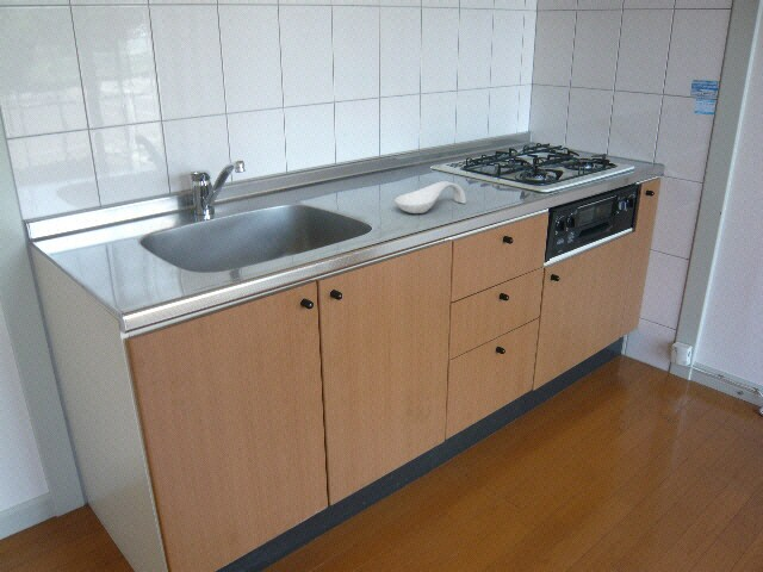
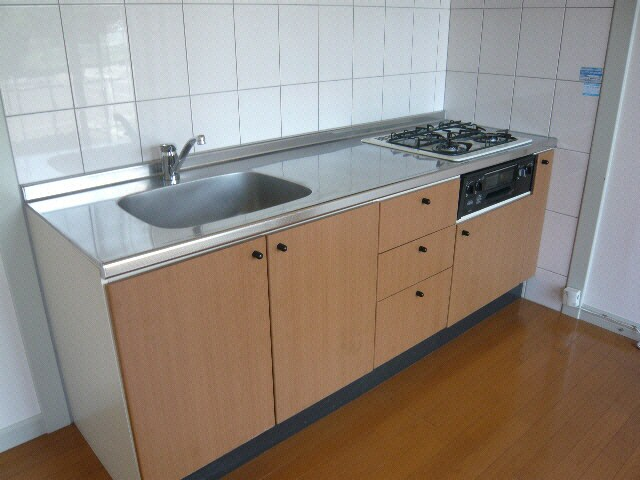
- spoon rest (430, 195)
